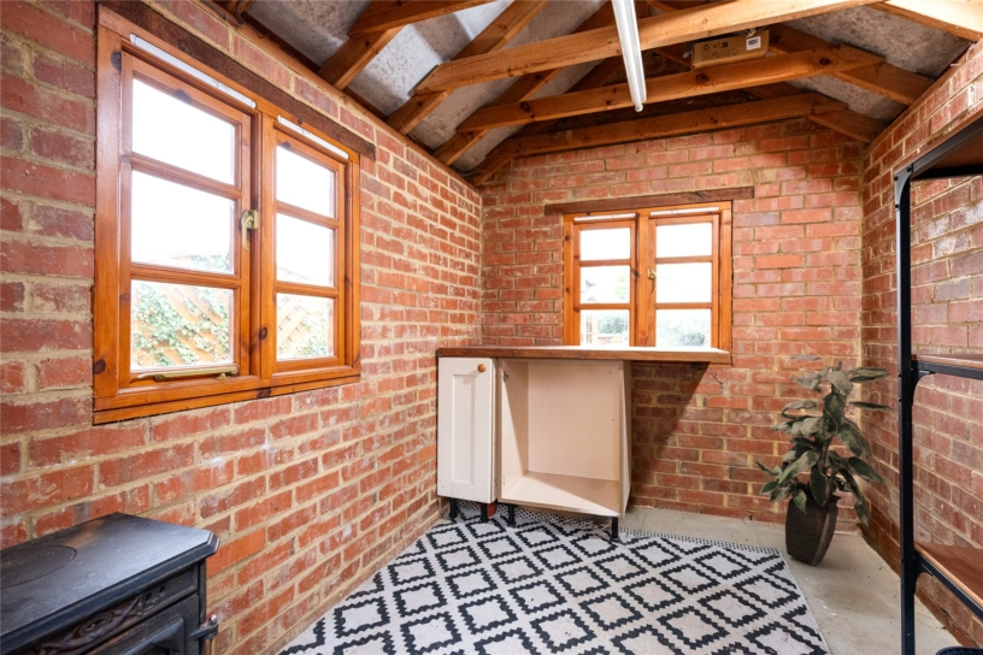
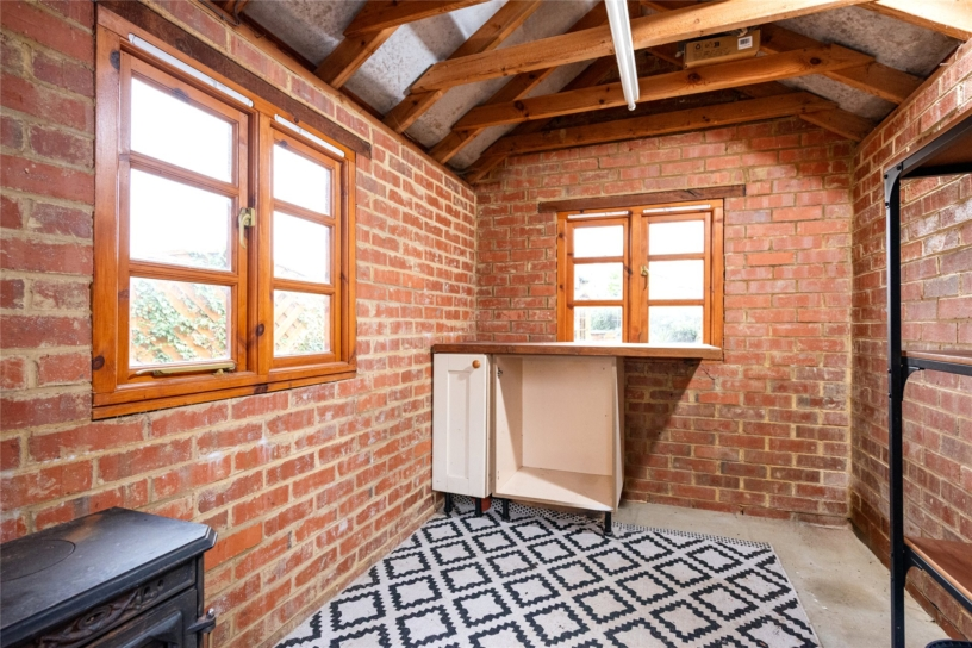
- indoor plant (819, 458)
